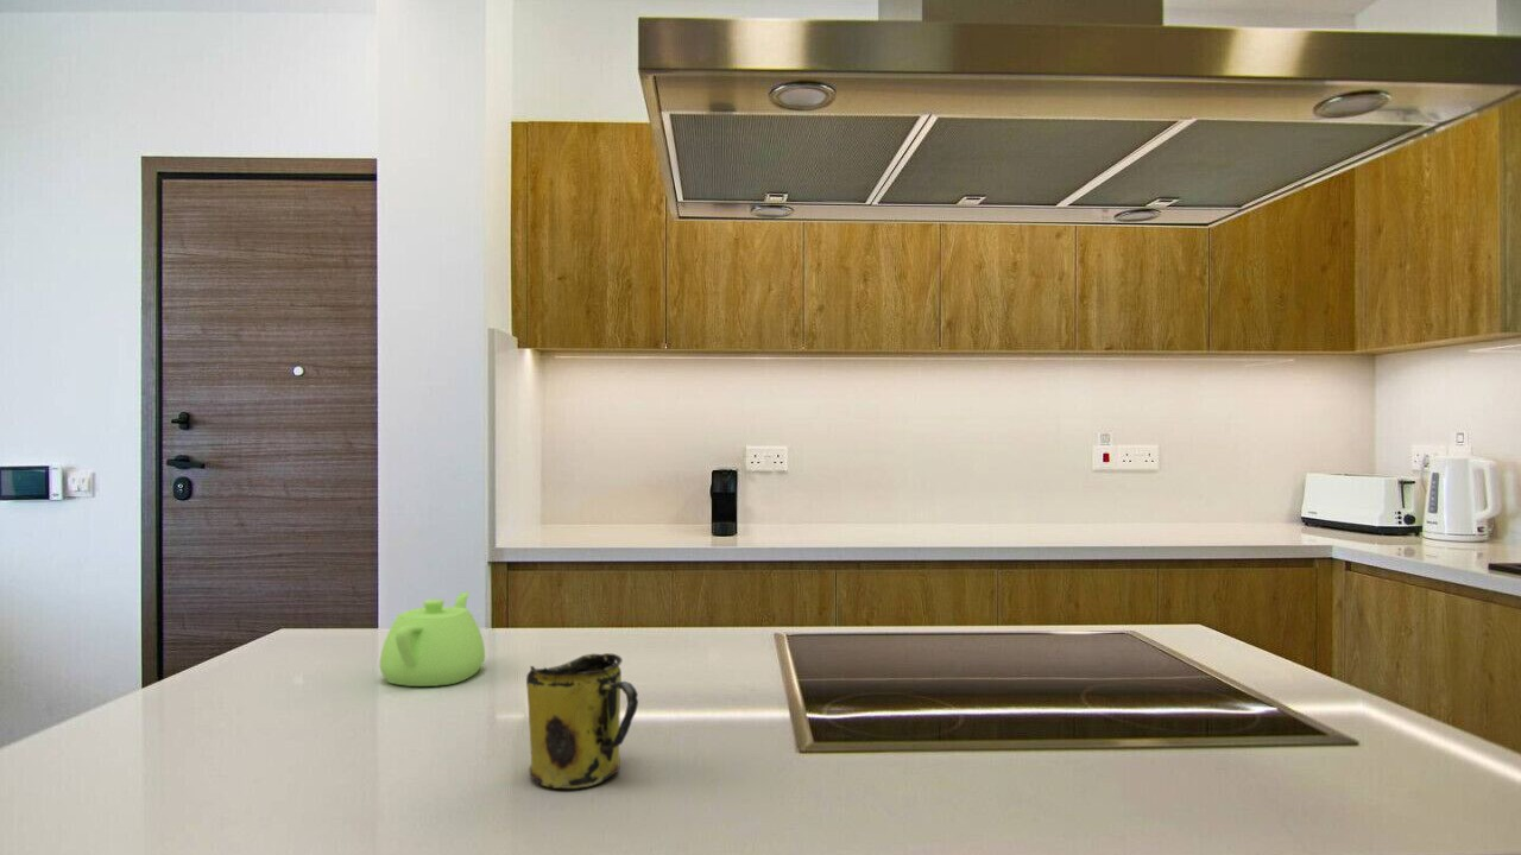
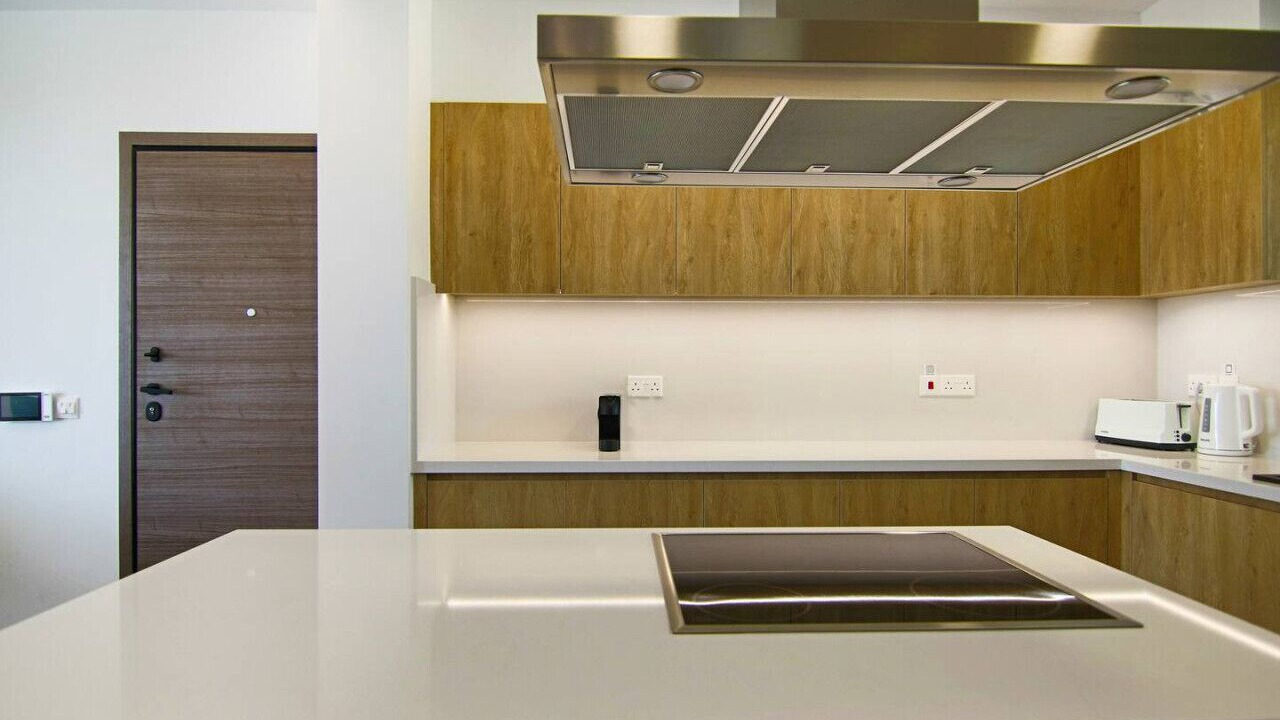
- mug (583, 717)
- teapot (436, 635)
